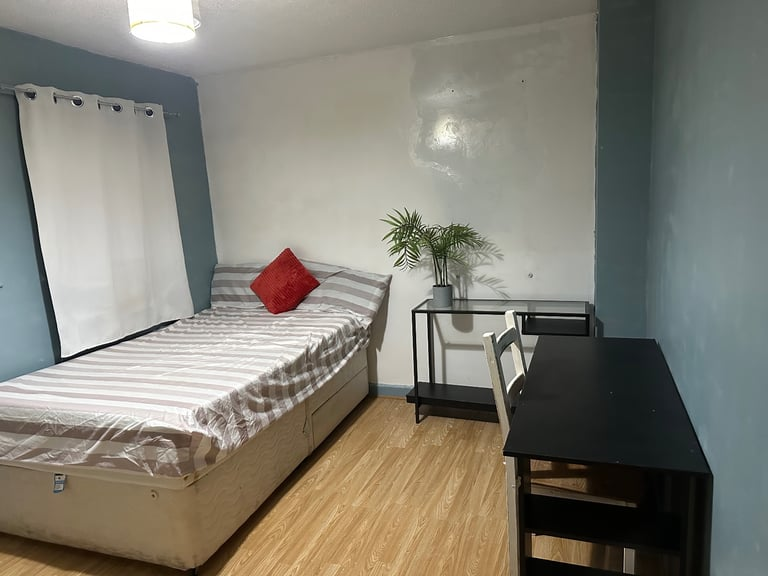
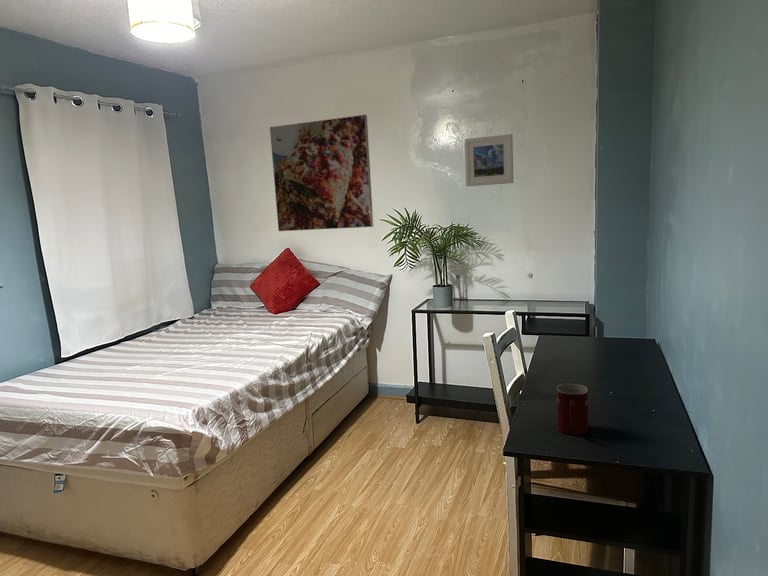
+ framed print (320, 176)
+ mug (572, 411)
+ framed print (488, 160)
